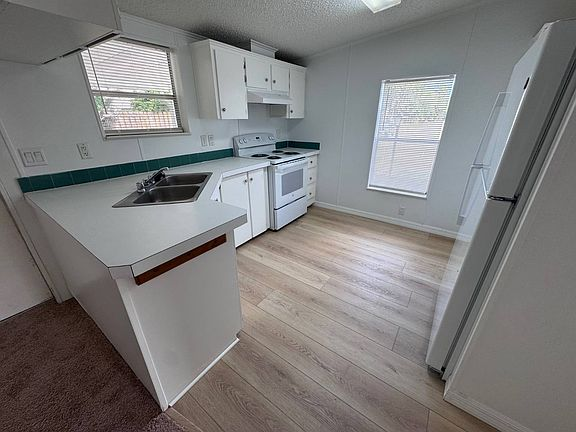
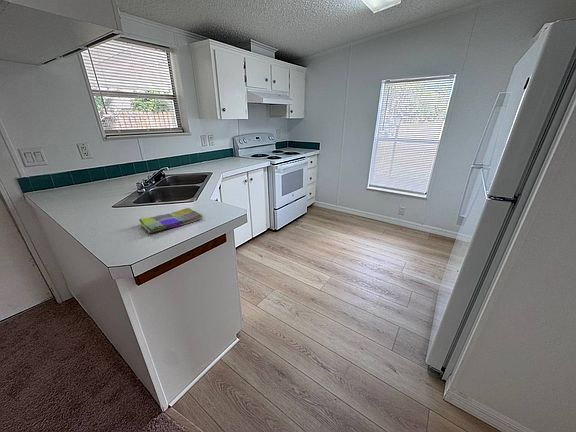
+ dish towel (171, 218)
